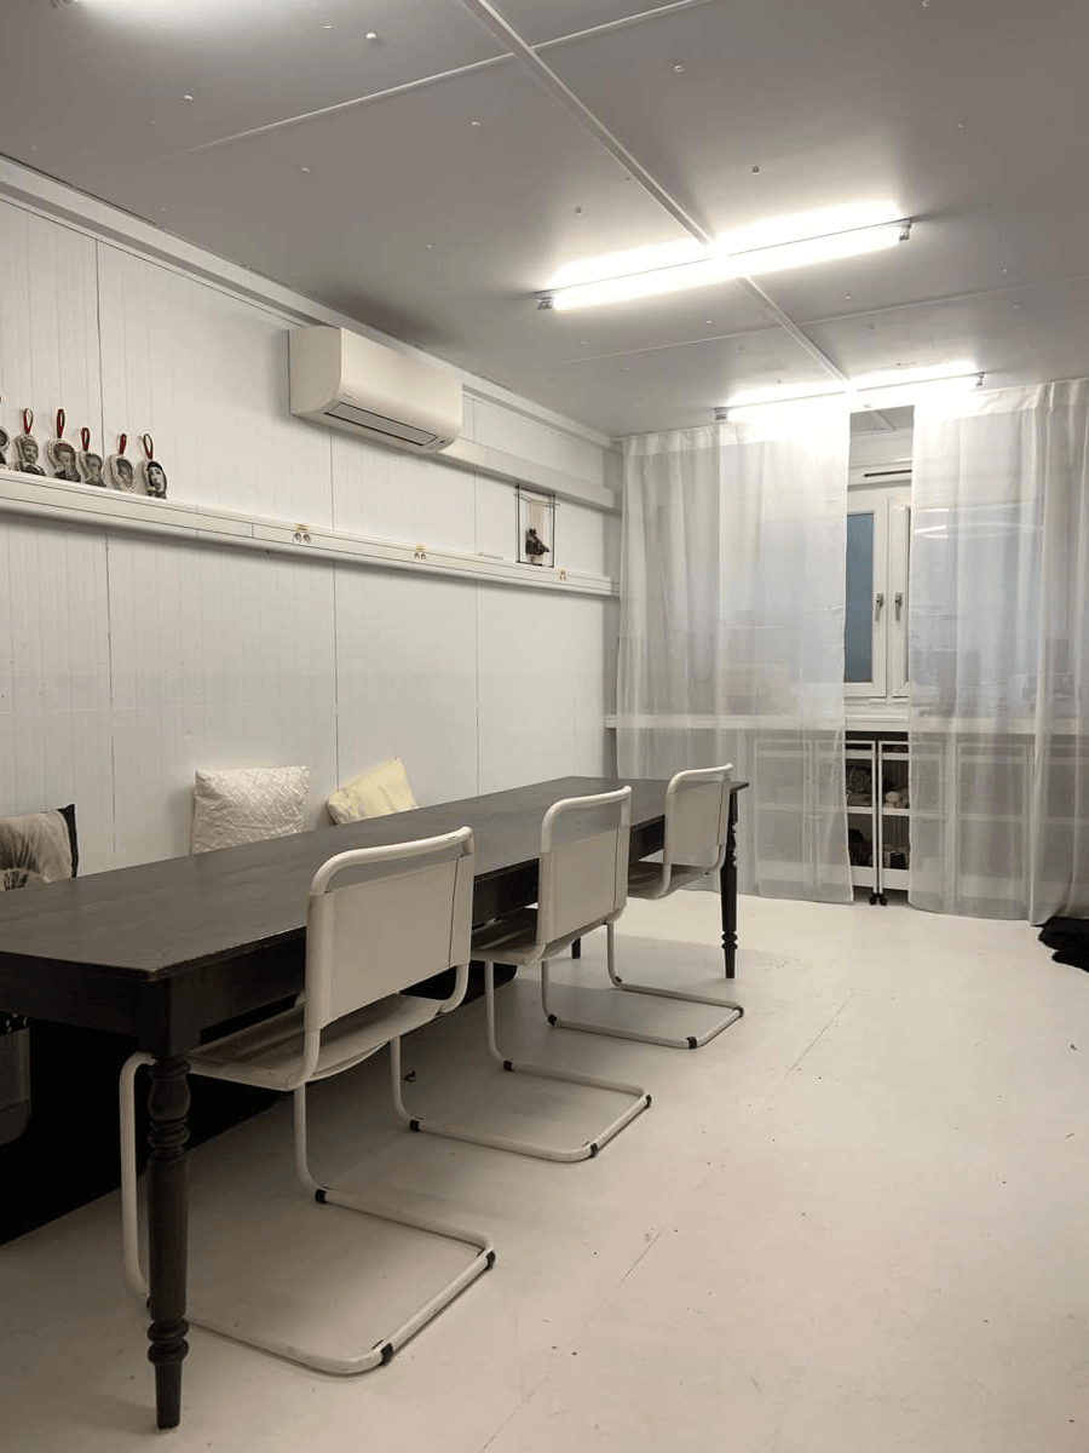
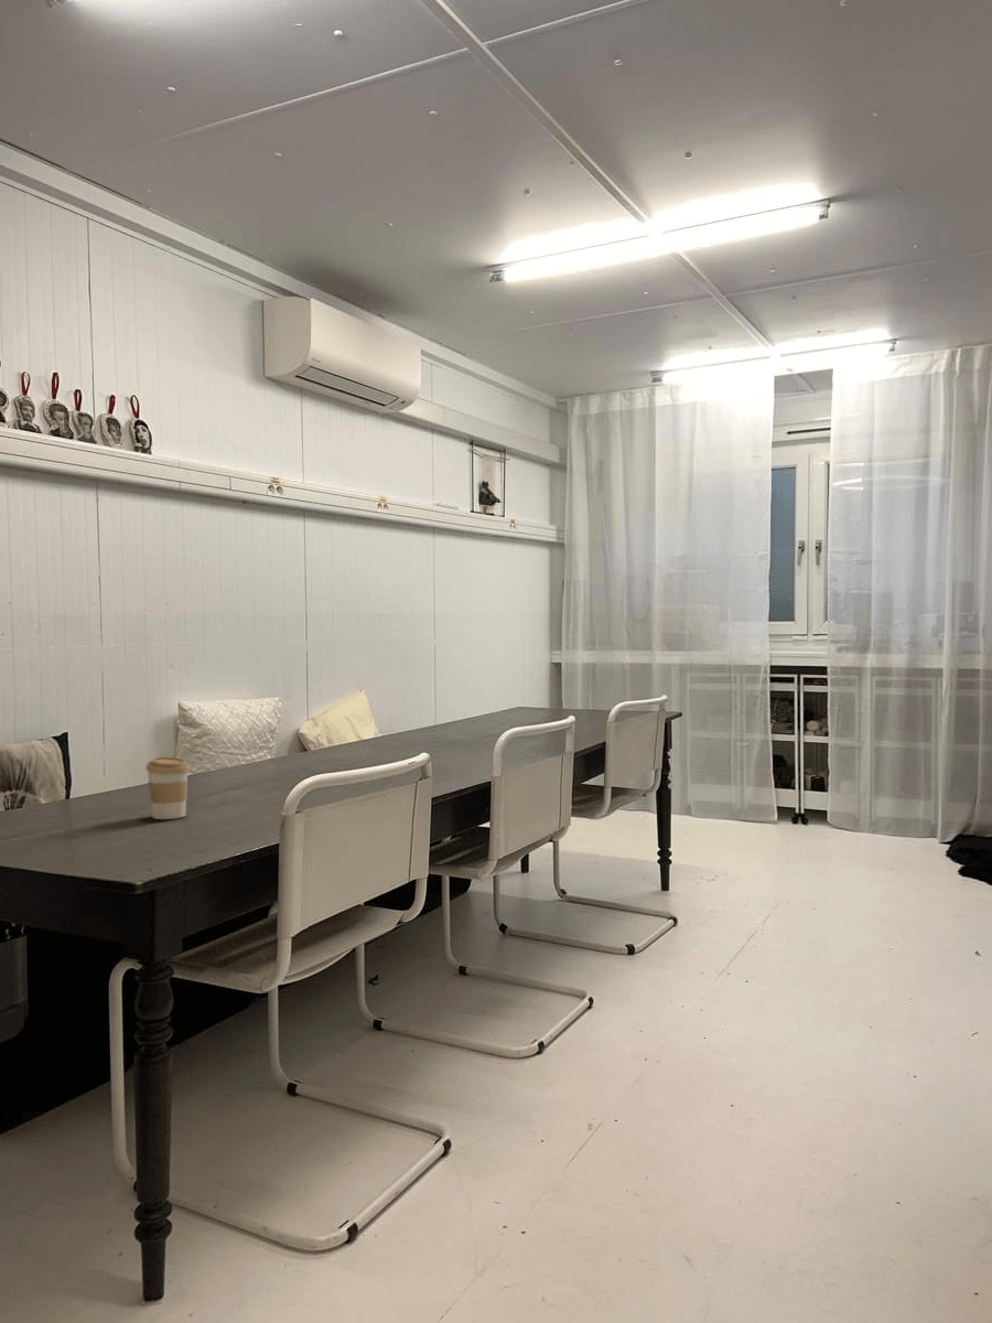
+ coffee cup (168, 787)
